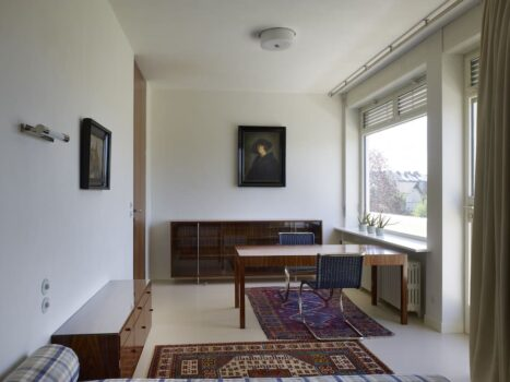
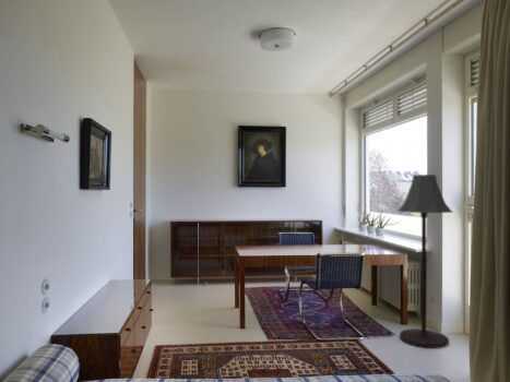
+ floor lamp (424, 256)
